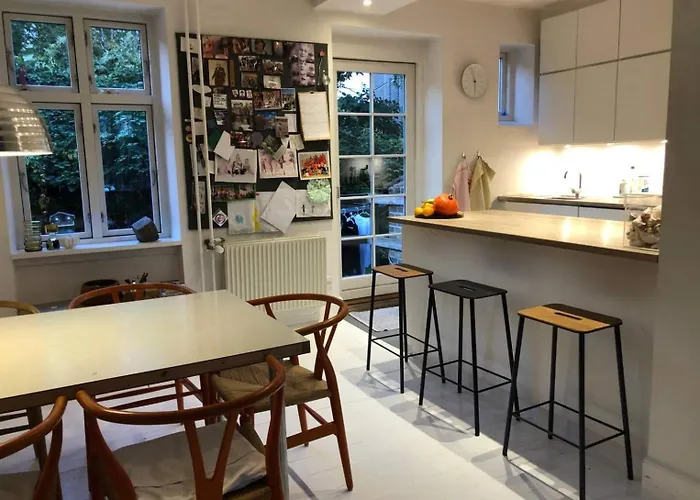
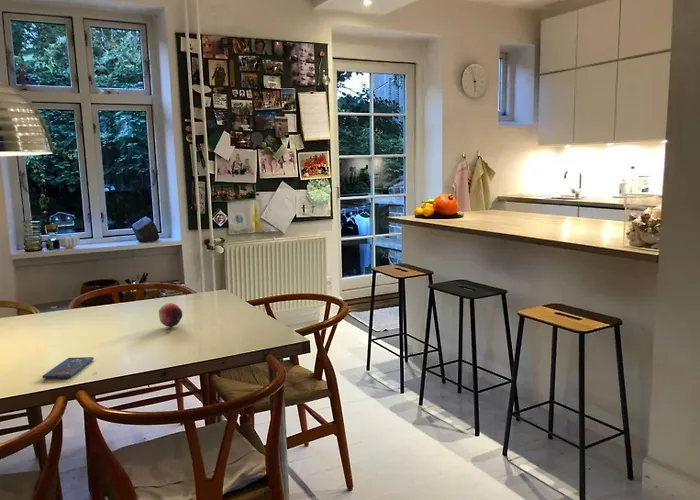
+ smartphone (69, 367)
+ fruit (170, 315)
